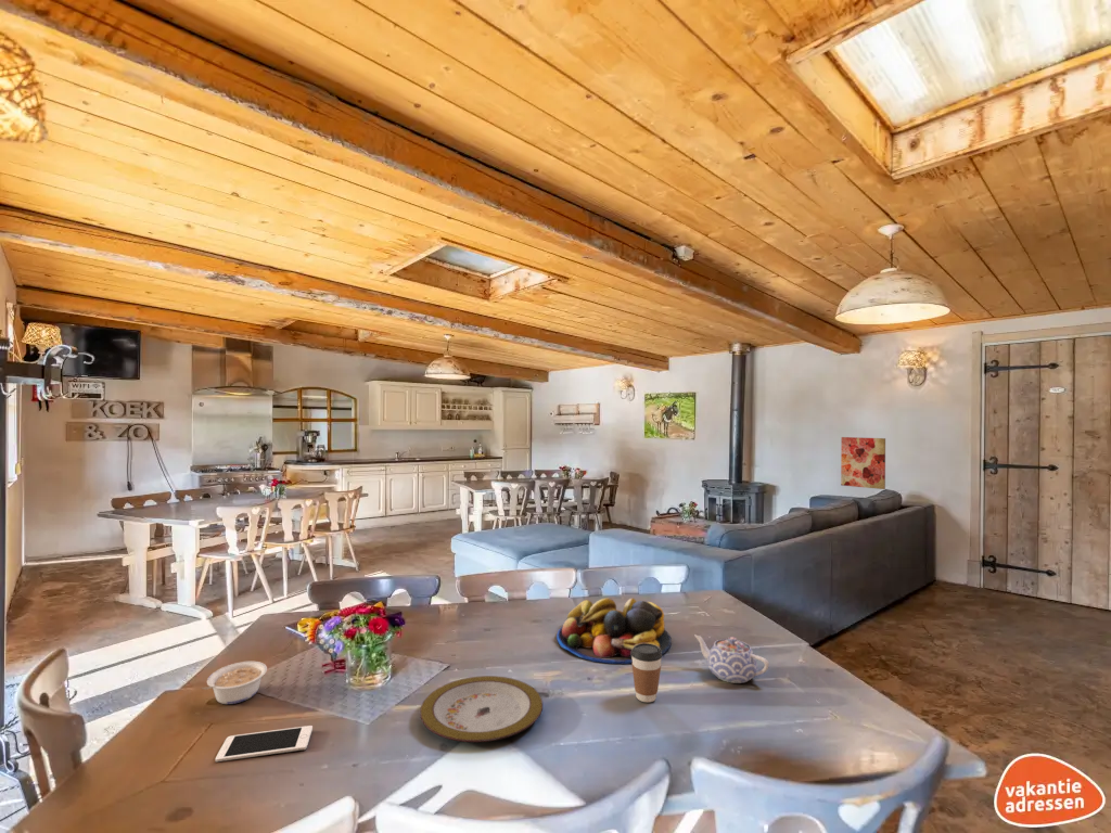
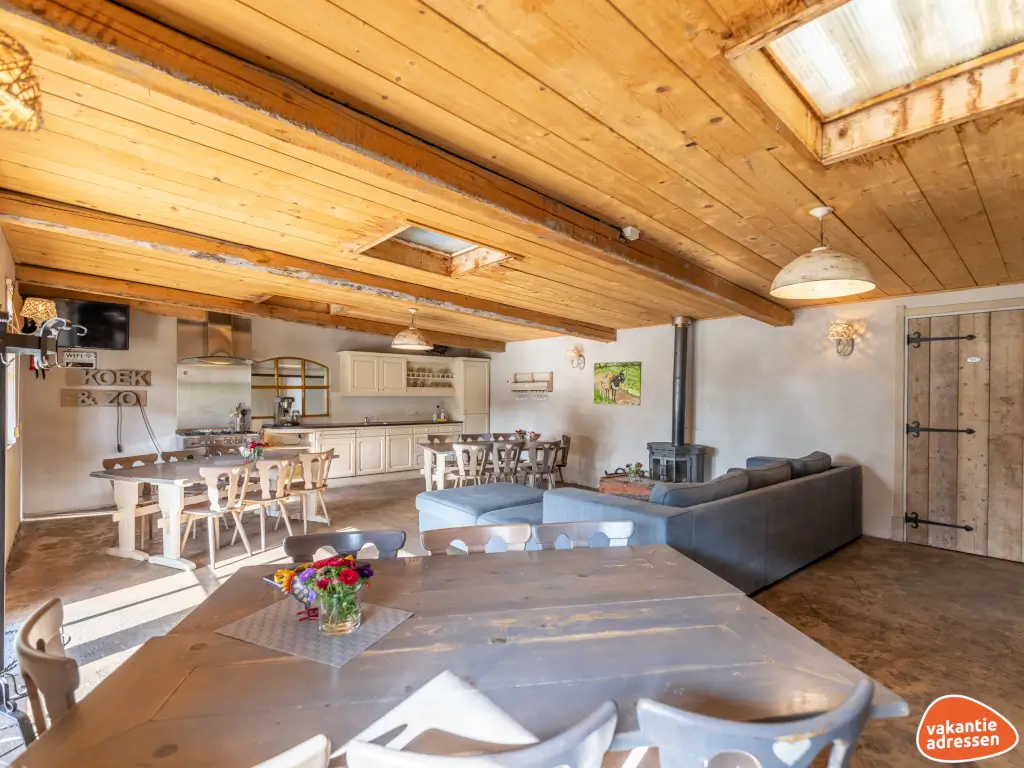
- fruit bowl (612, 618)
- wall art (863, 462)
- legume (237, 682)
- teapot (729, 655)
- plate (482, 709)
- cell phone (266, 742)
- coffee cup (646, 672)
